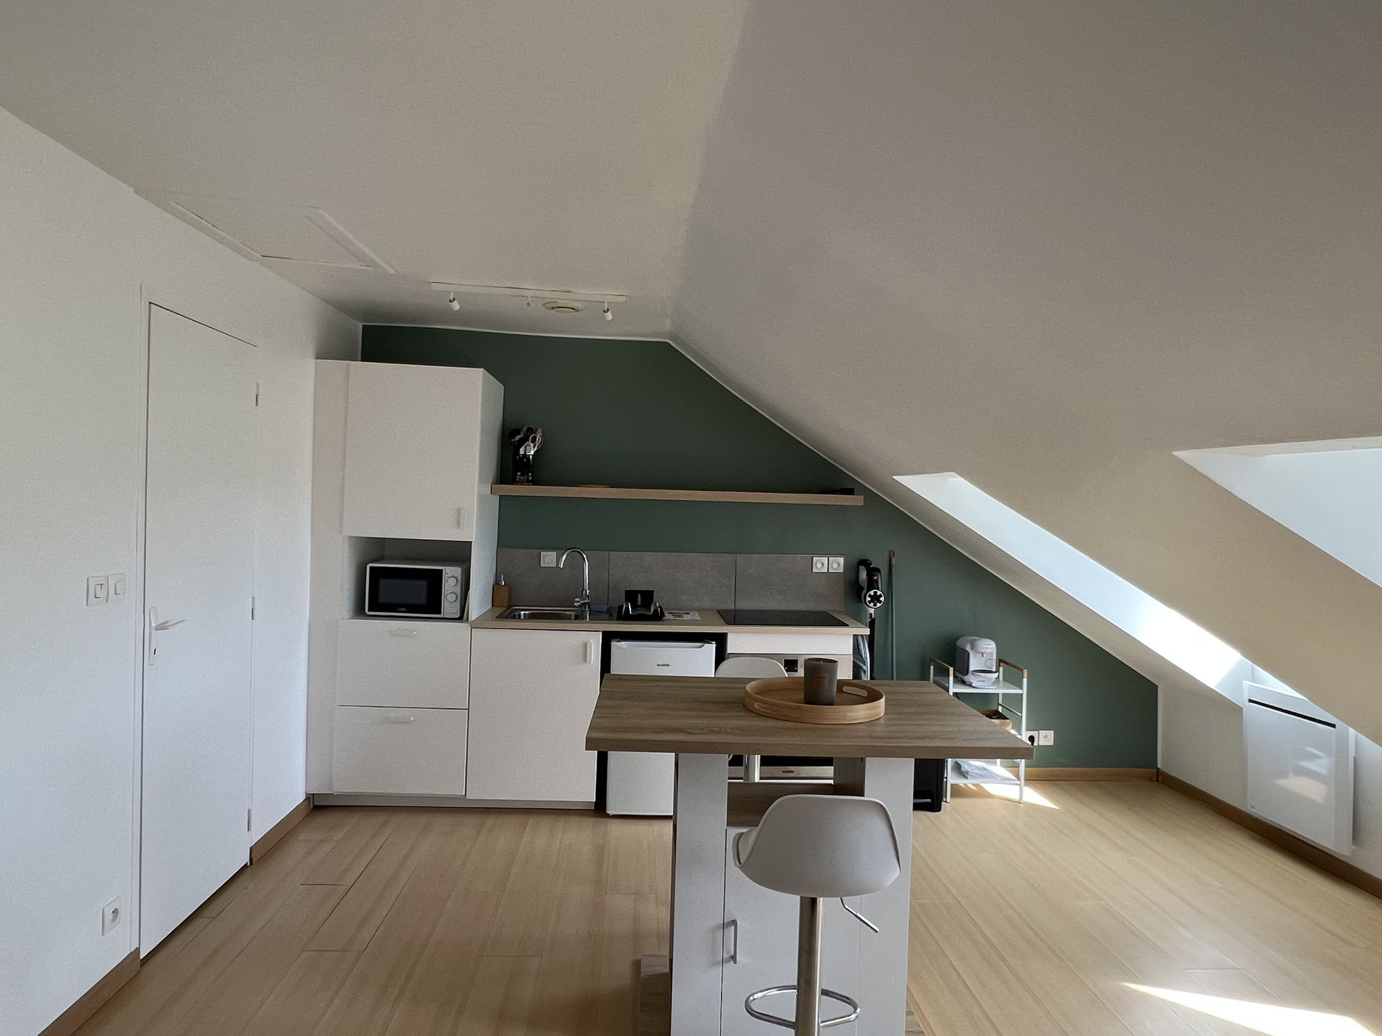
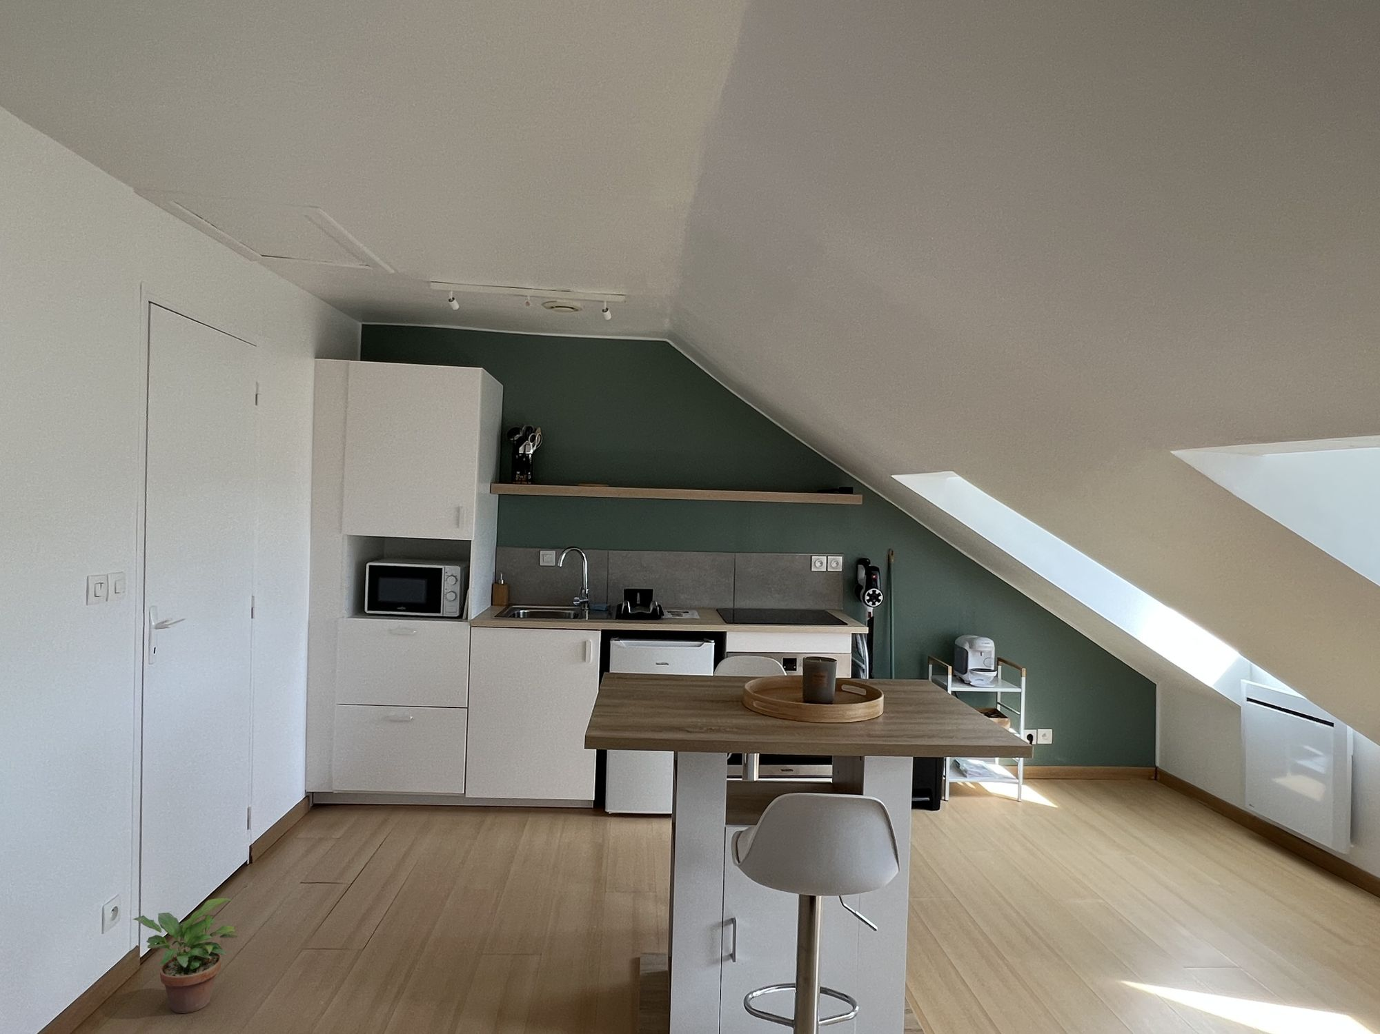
+ potted plant (180, 959)
